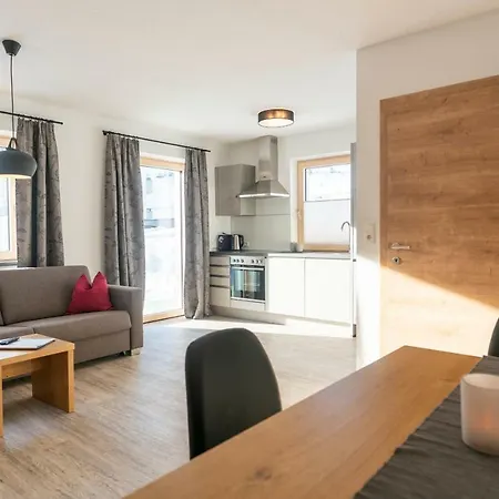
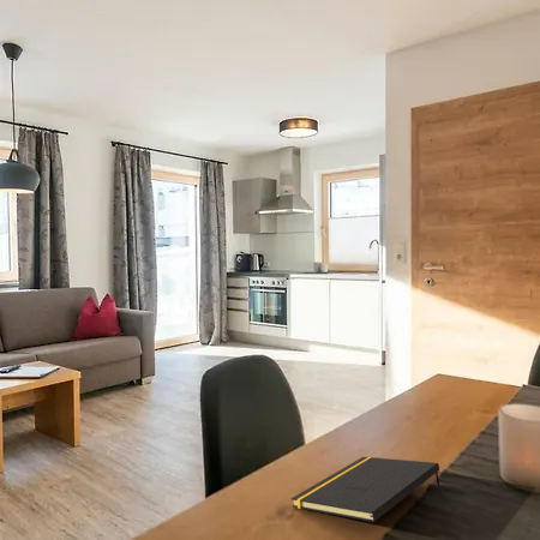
+ notepad (367, 484)
